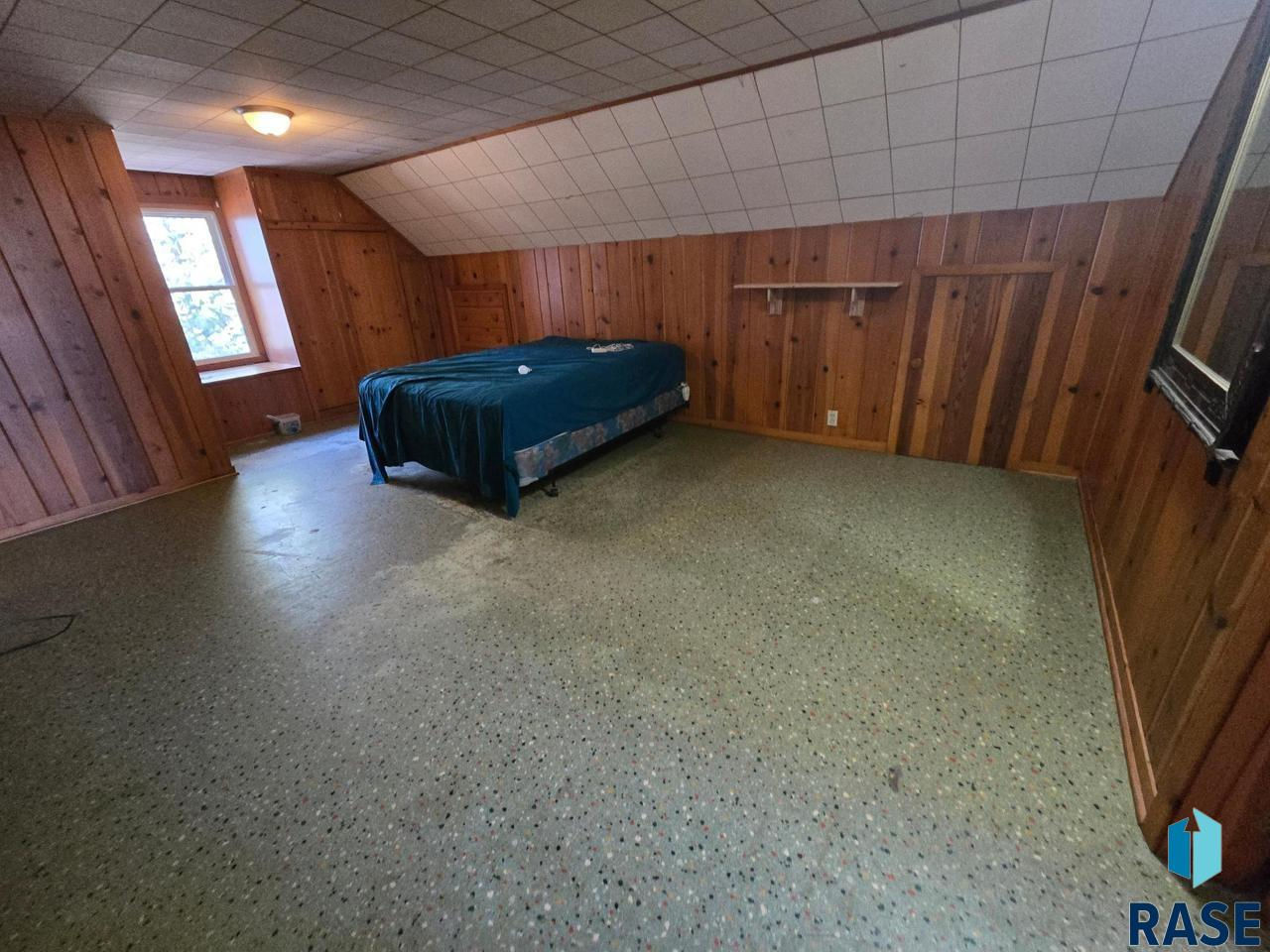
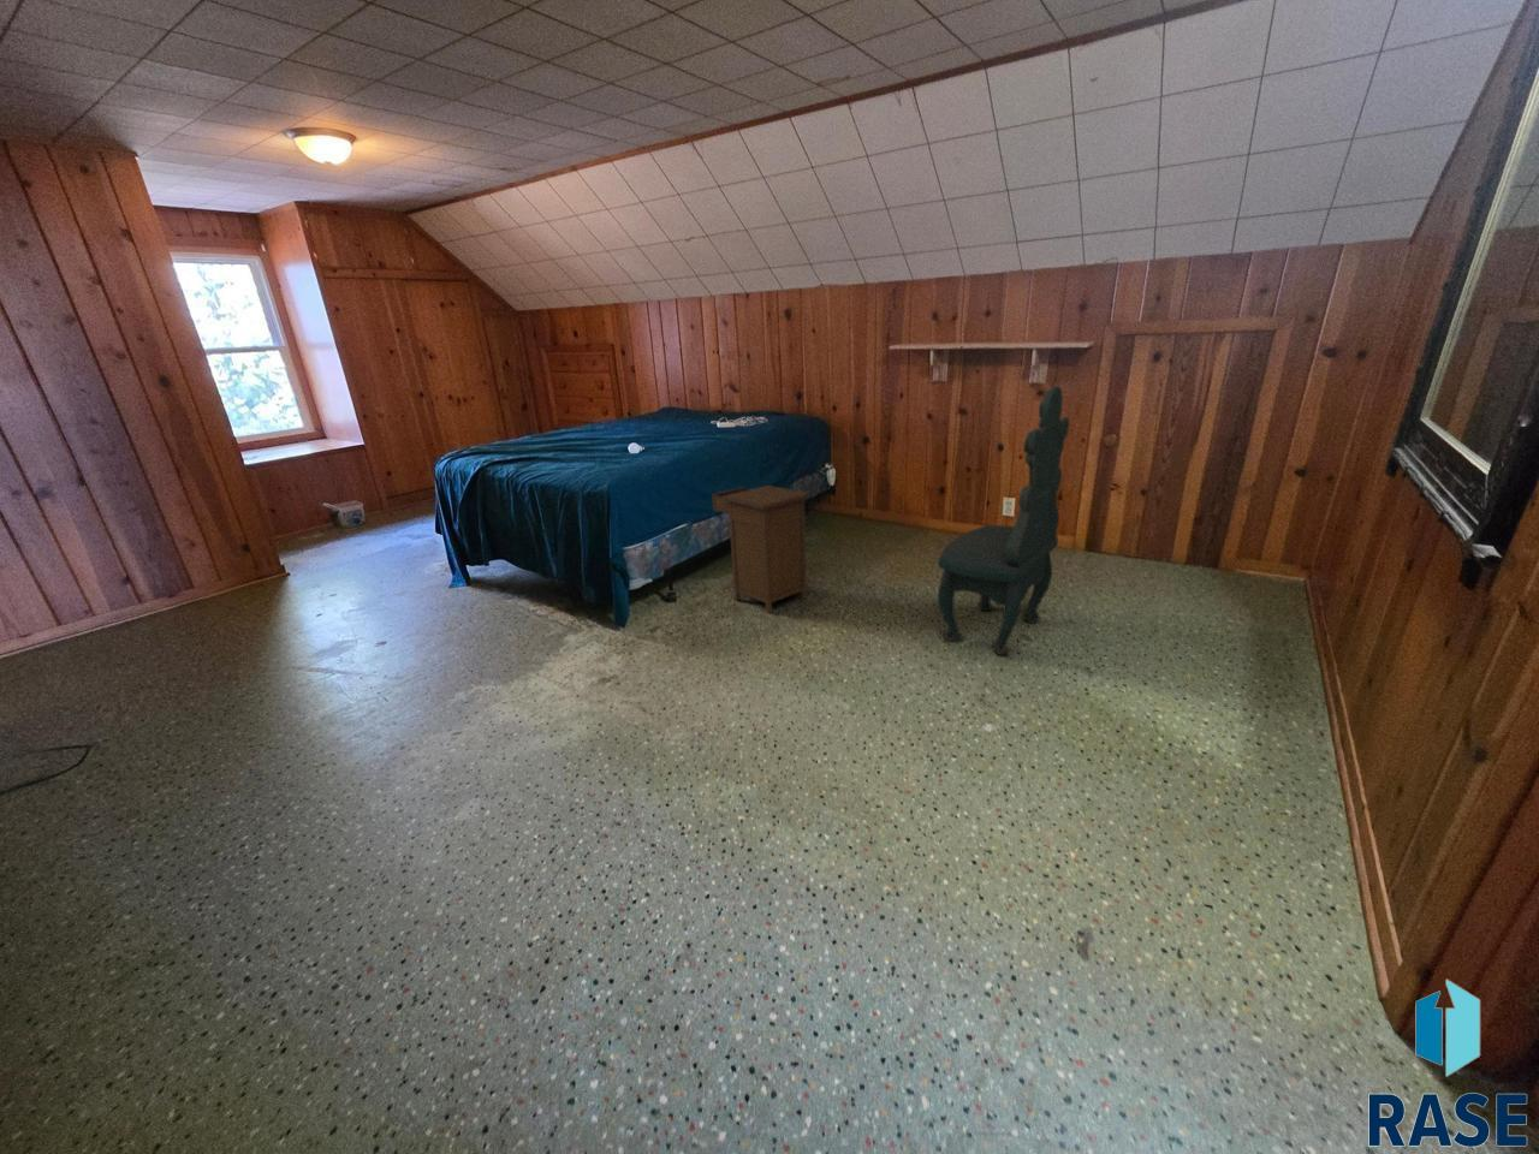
+ chair (1000, 525)
+ nightstand (759, 544)
